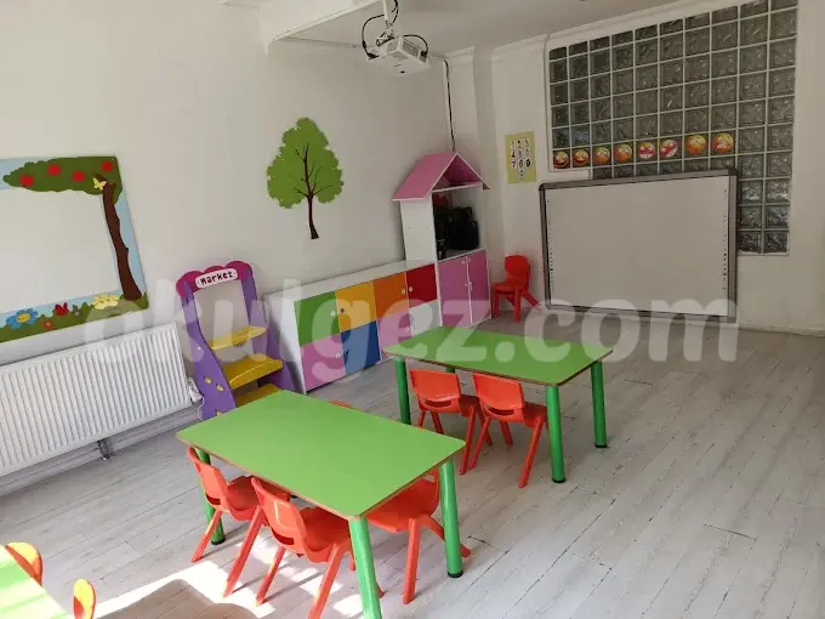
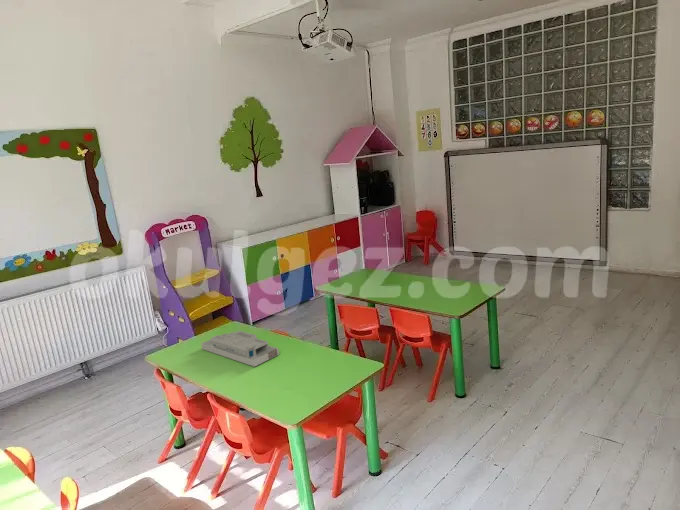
+ desk organizer (238, 344)
